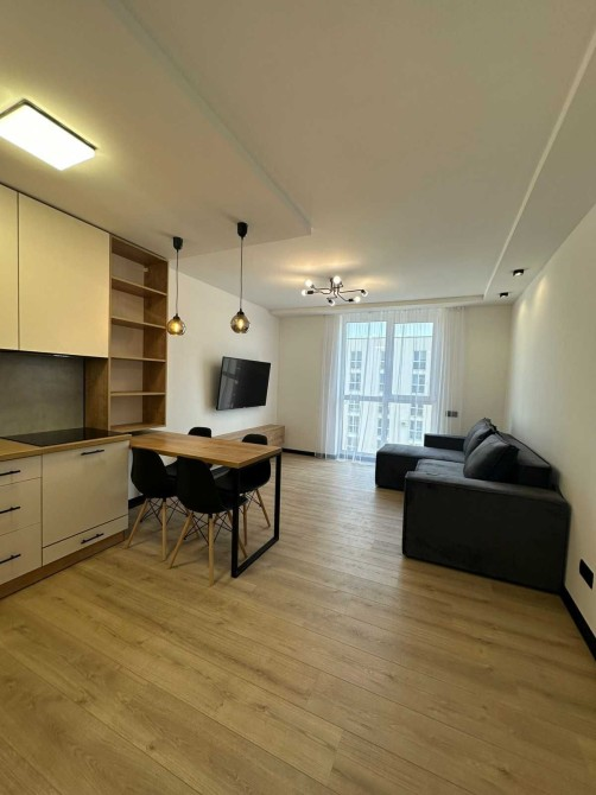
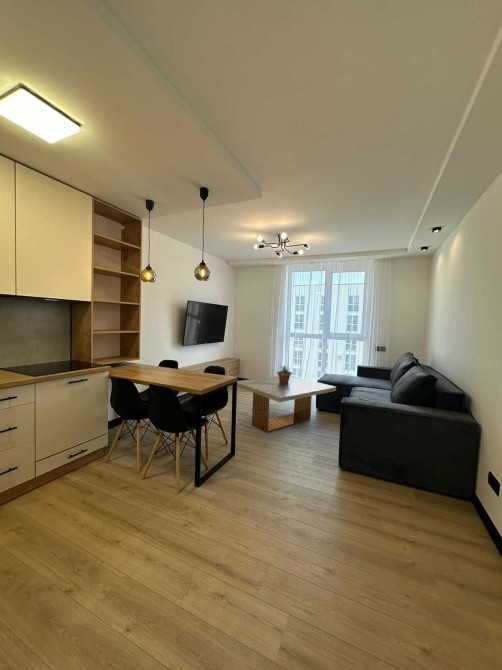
+ potted plant (283, 373)
+ coffee table (283, 401)
